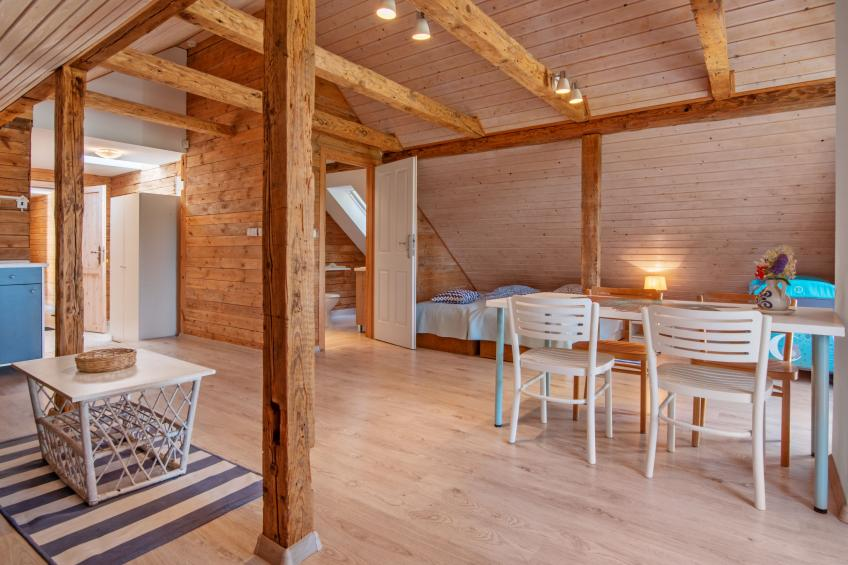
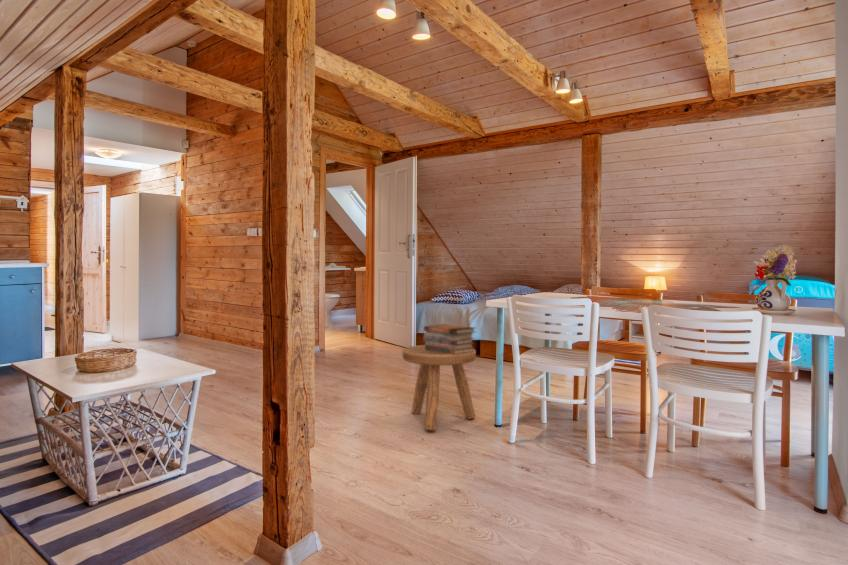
+ stool (438, 384)
+ book stack (448, 338)
